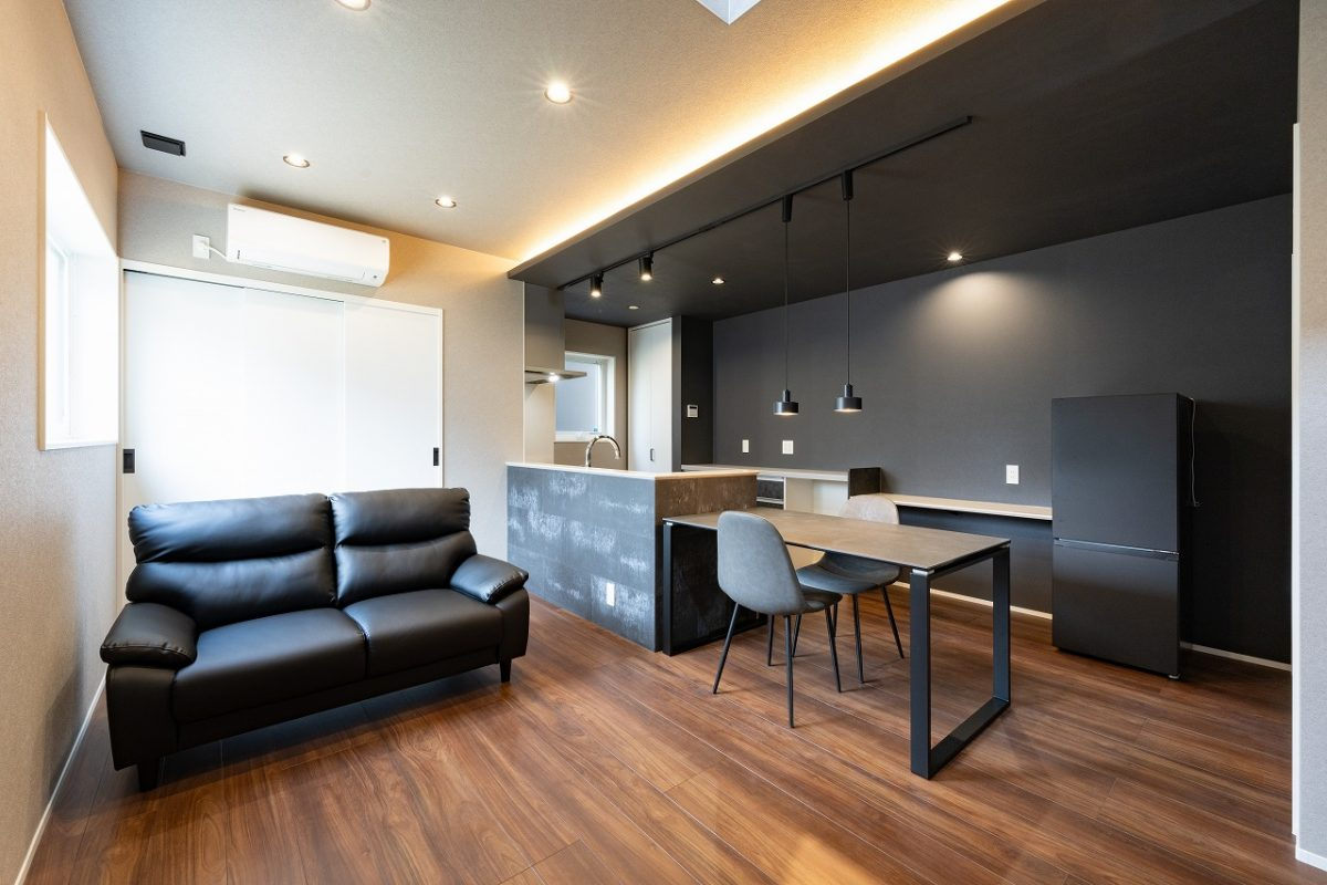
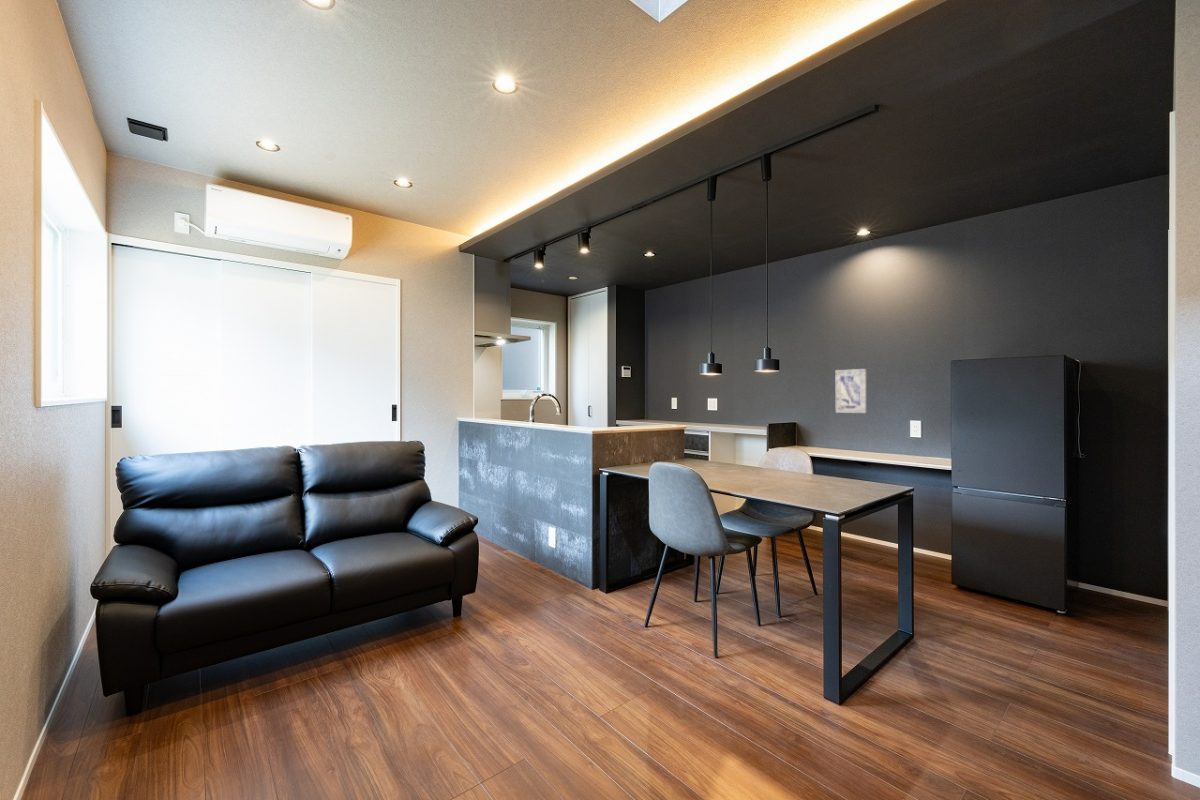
+ wall art (850, 391)
